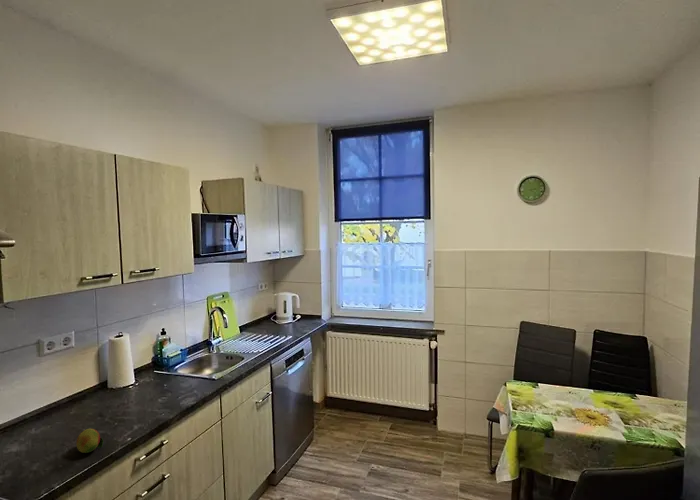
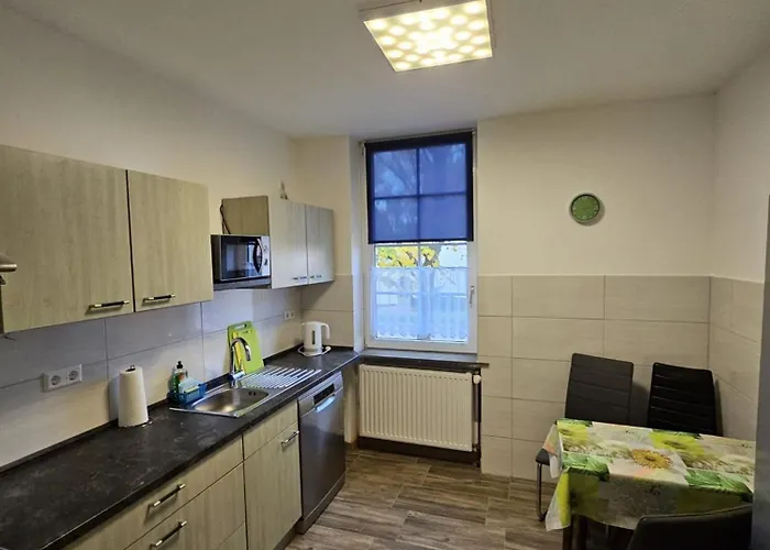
- fruit (88, 440)
